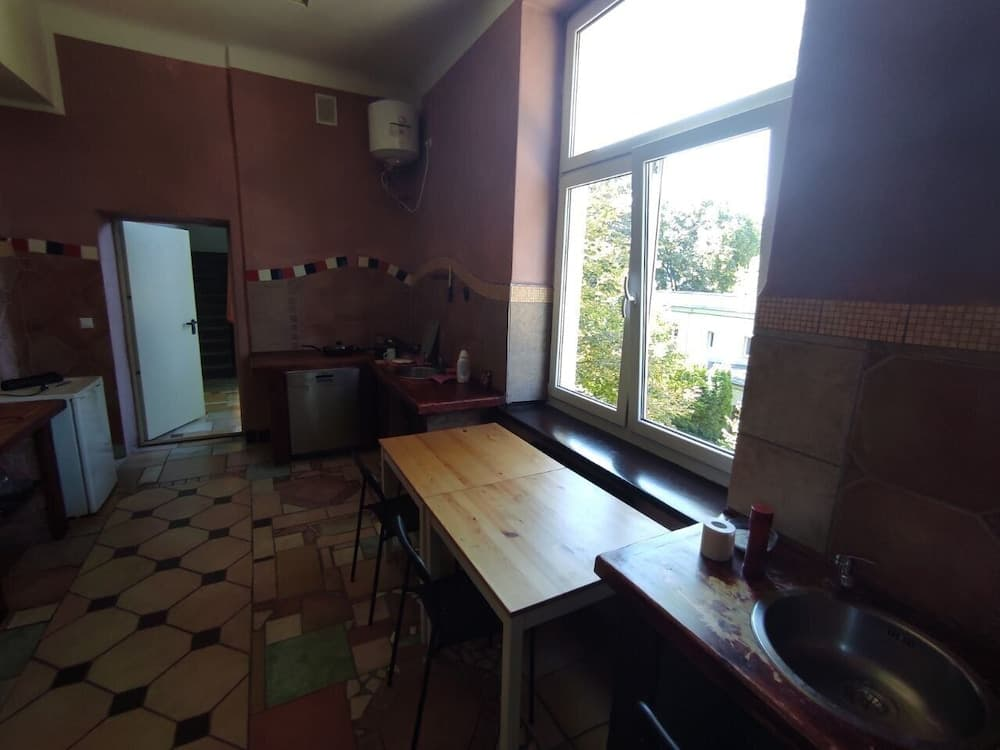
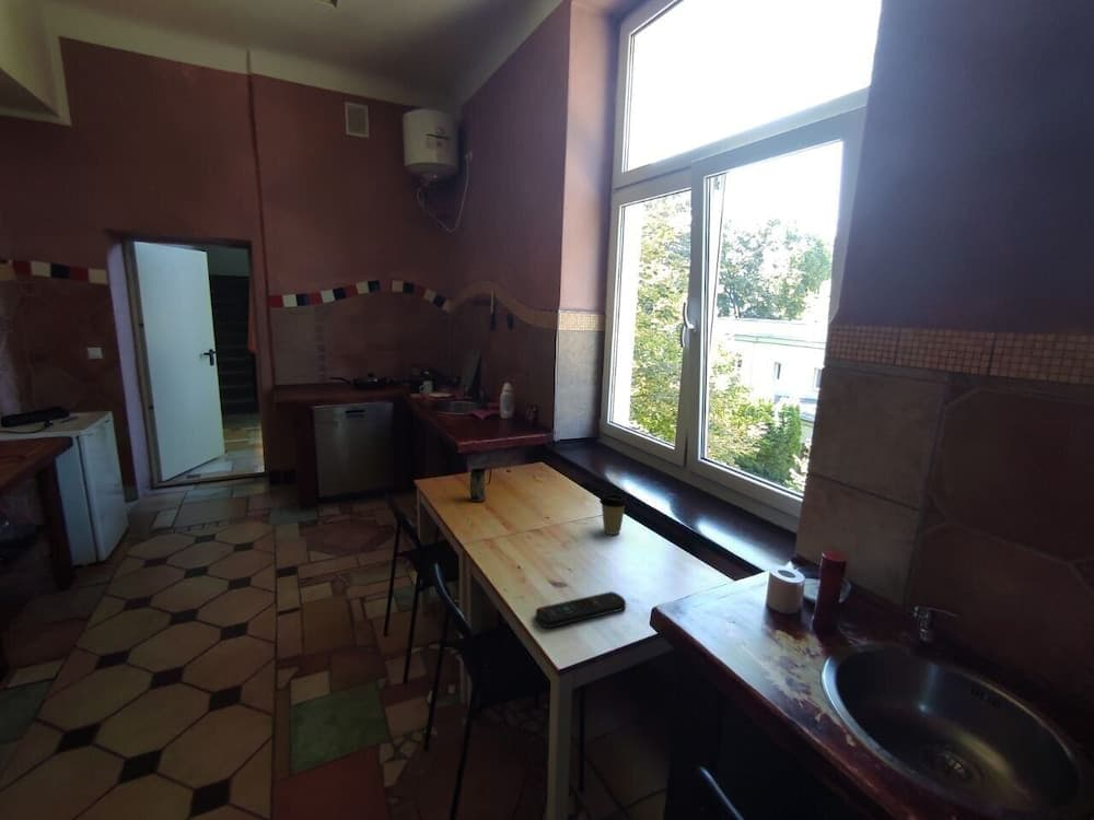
+ mug (480, 482)
+ remote control (581, 608)
+ coffee cup (613, 514)
